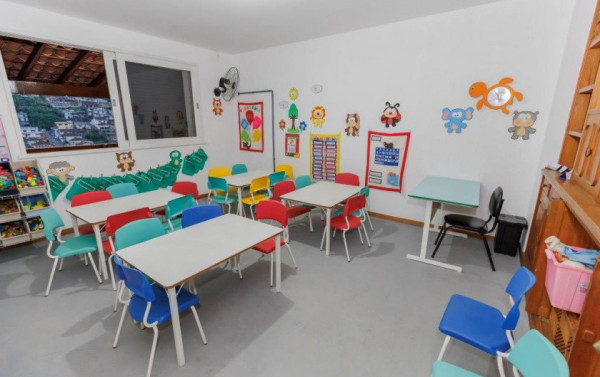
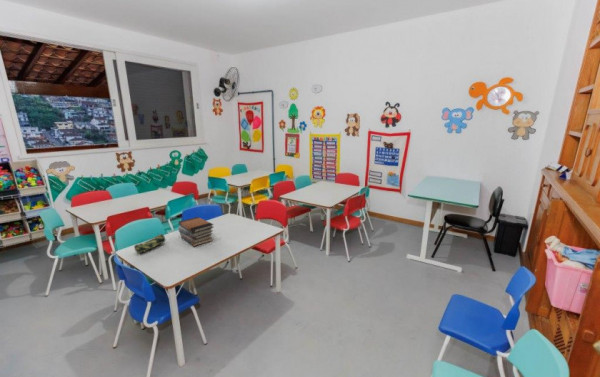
+ book stack (195, 230)
+ pencil case (149, 243)
